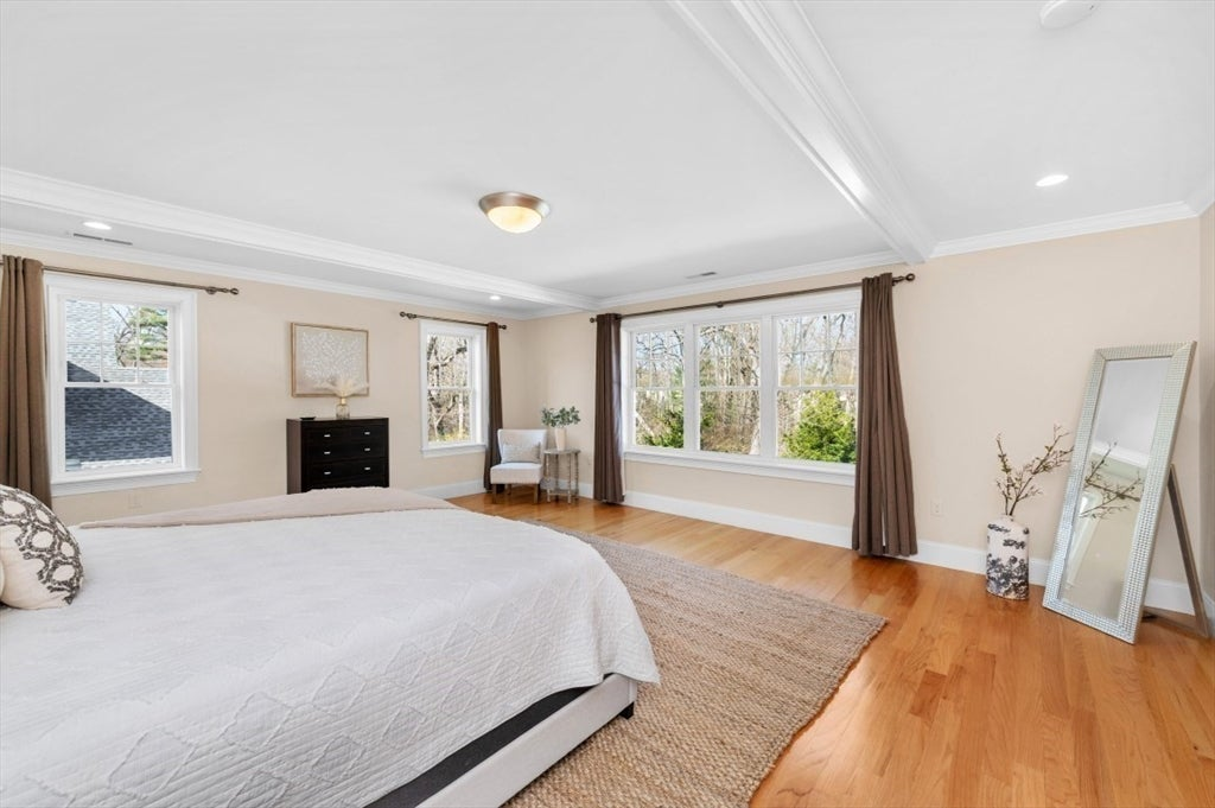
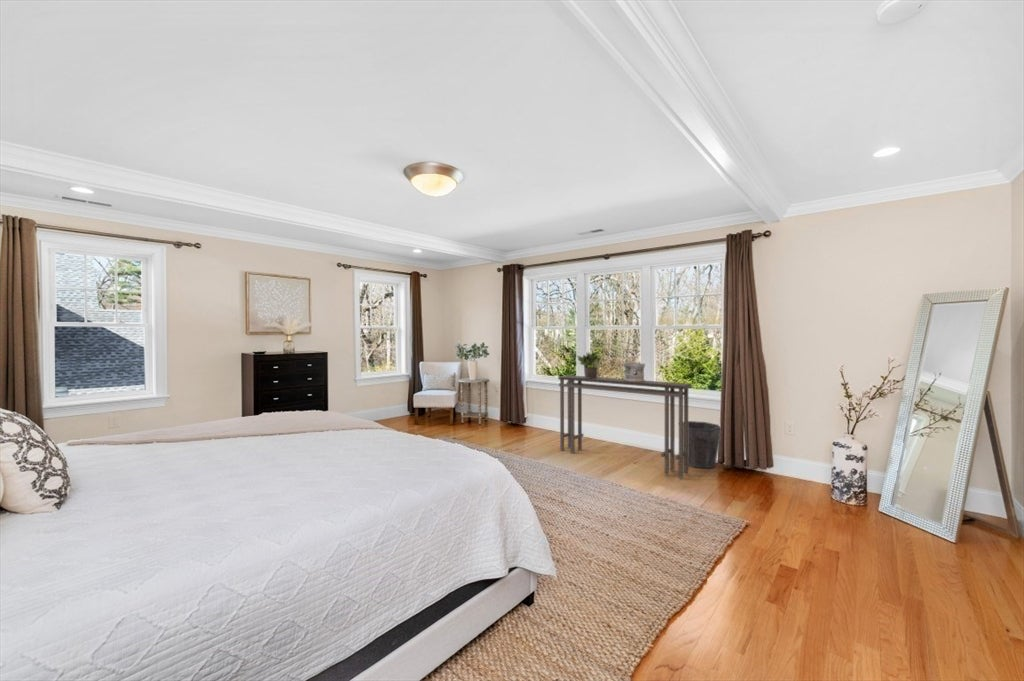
+ ceramic vessel (634, 371)
+ console table (619, 391)
+ waste bin (699, 444)
+ potted plant (588, 363)
